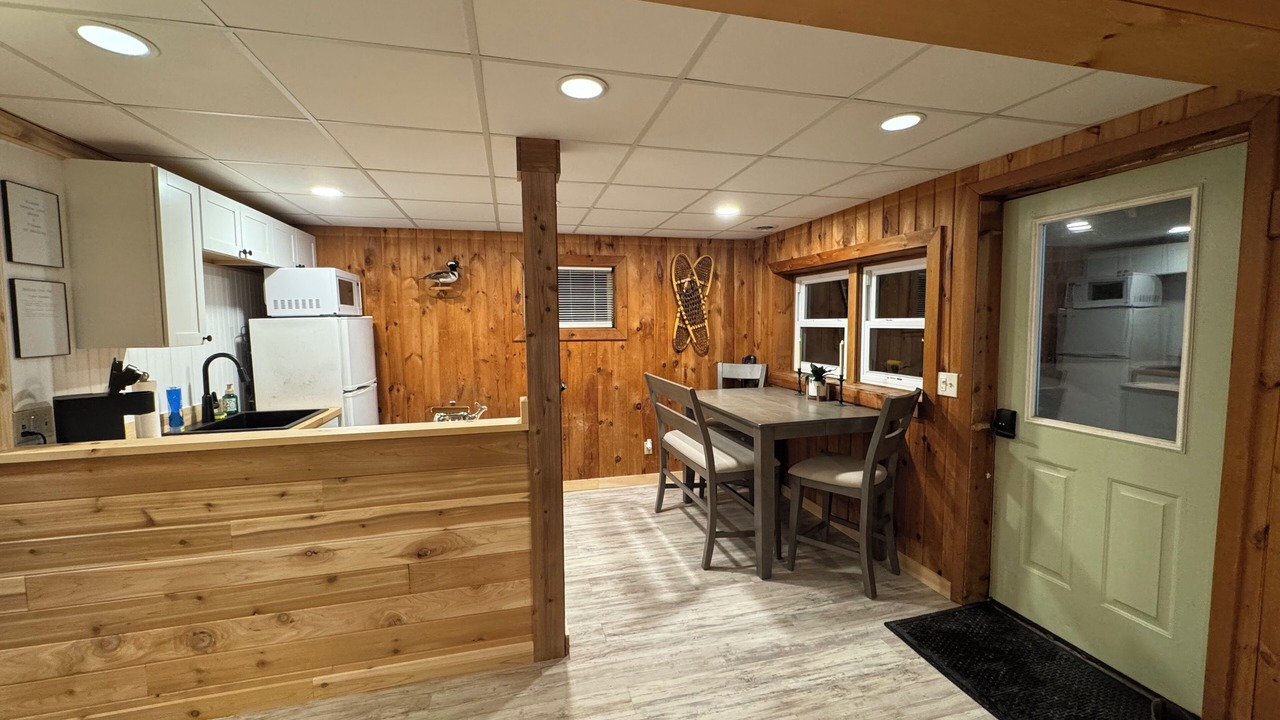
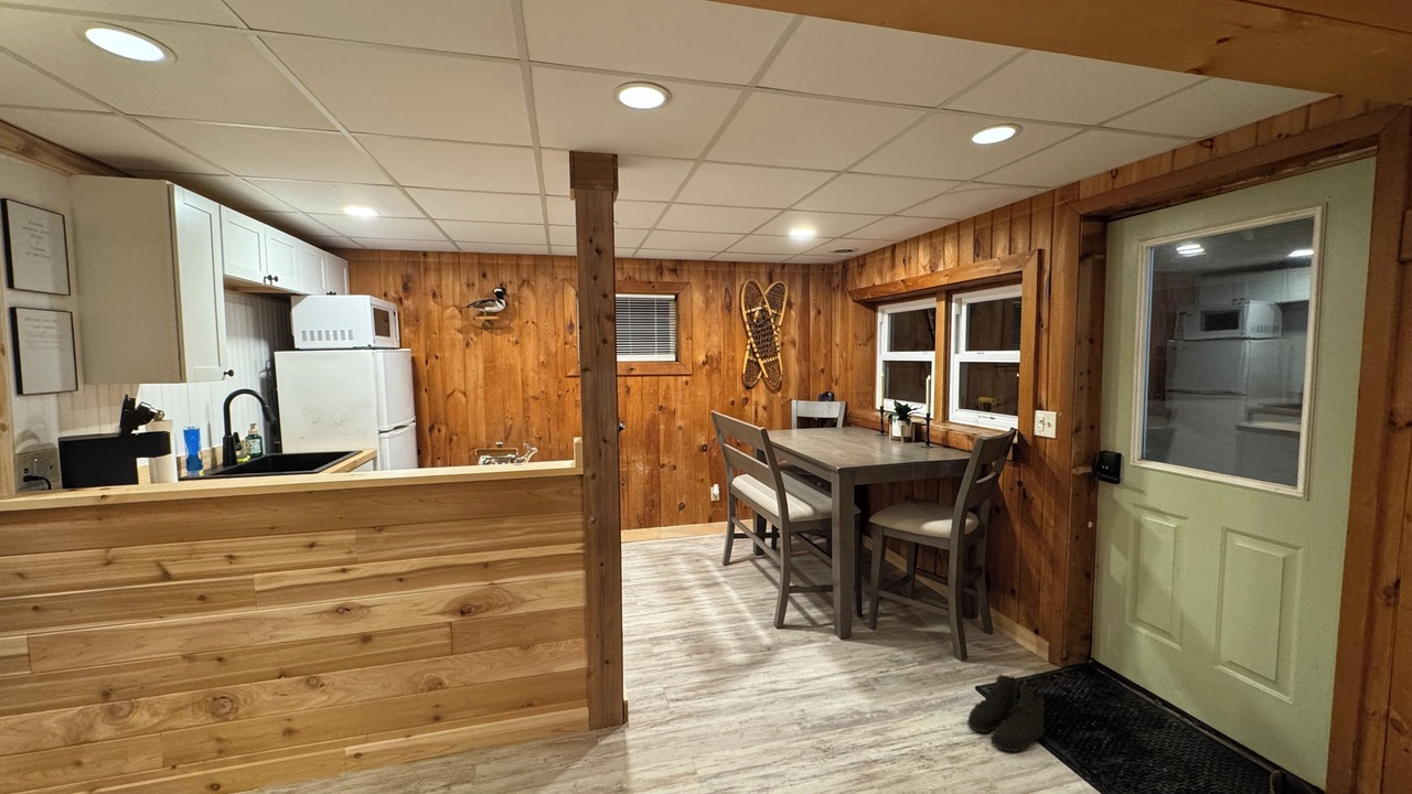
+ boots (1006, 707)
